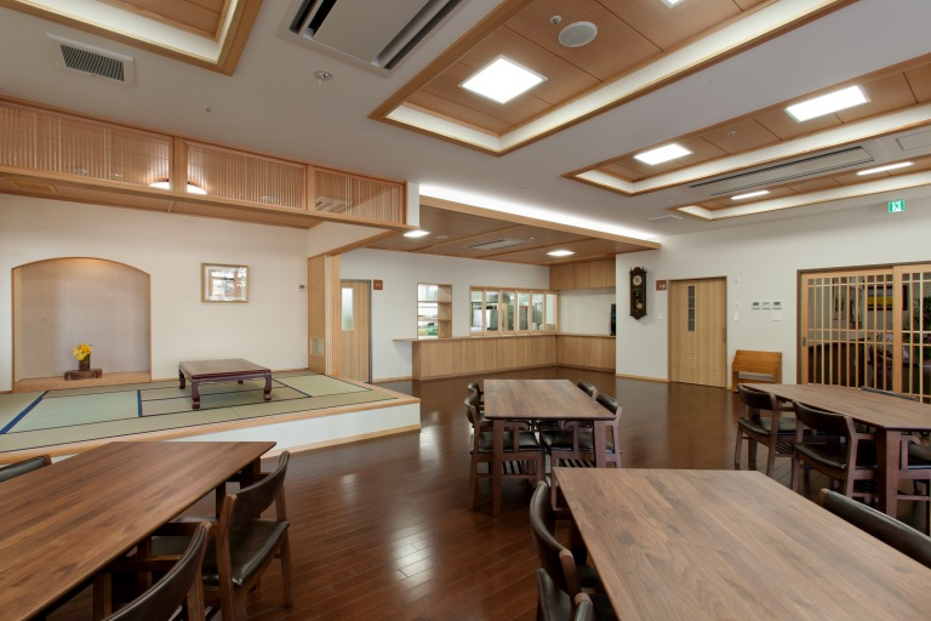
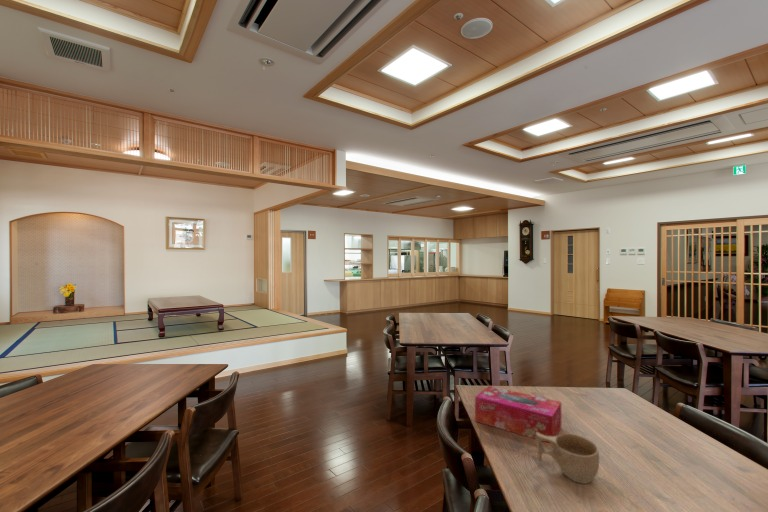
+ tissue box (517, 411)
+ cup (566, 455)
